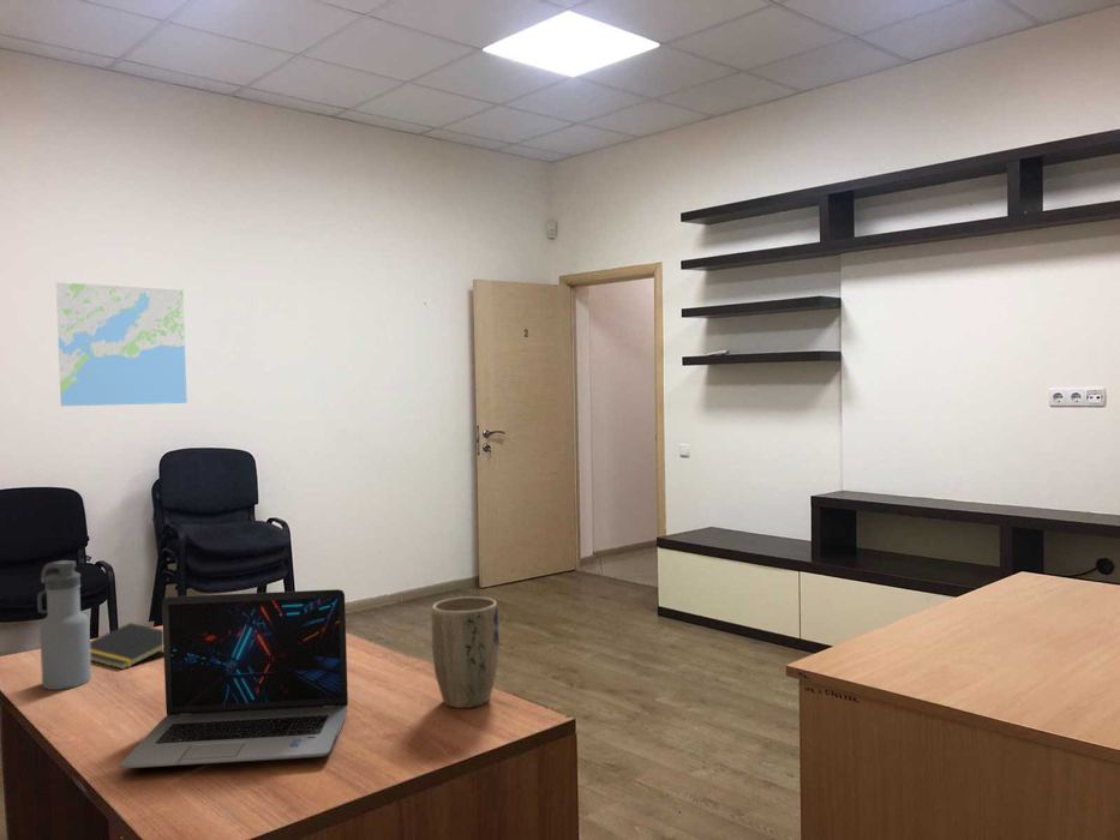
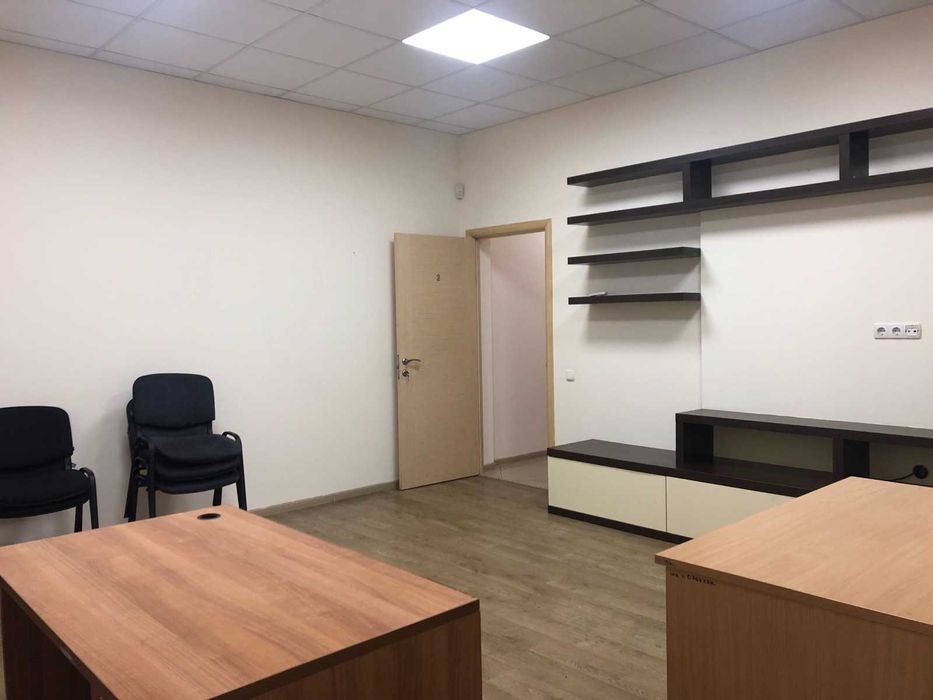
- water bottle (64, 623)
- plant pot (466, 652)
- notepad (127, 644)
- laptop (240, 674)
- map (124, 344)
